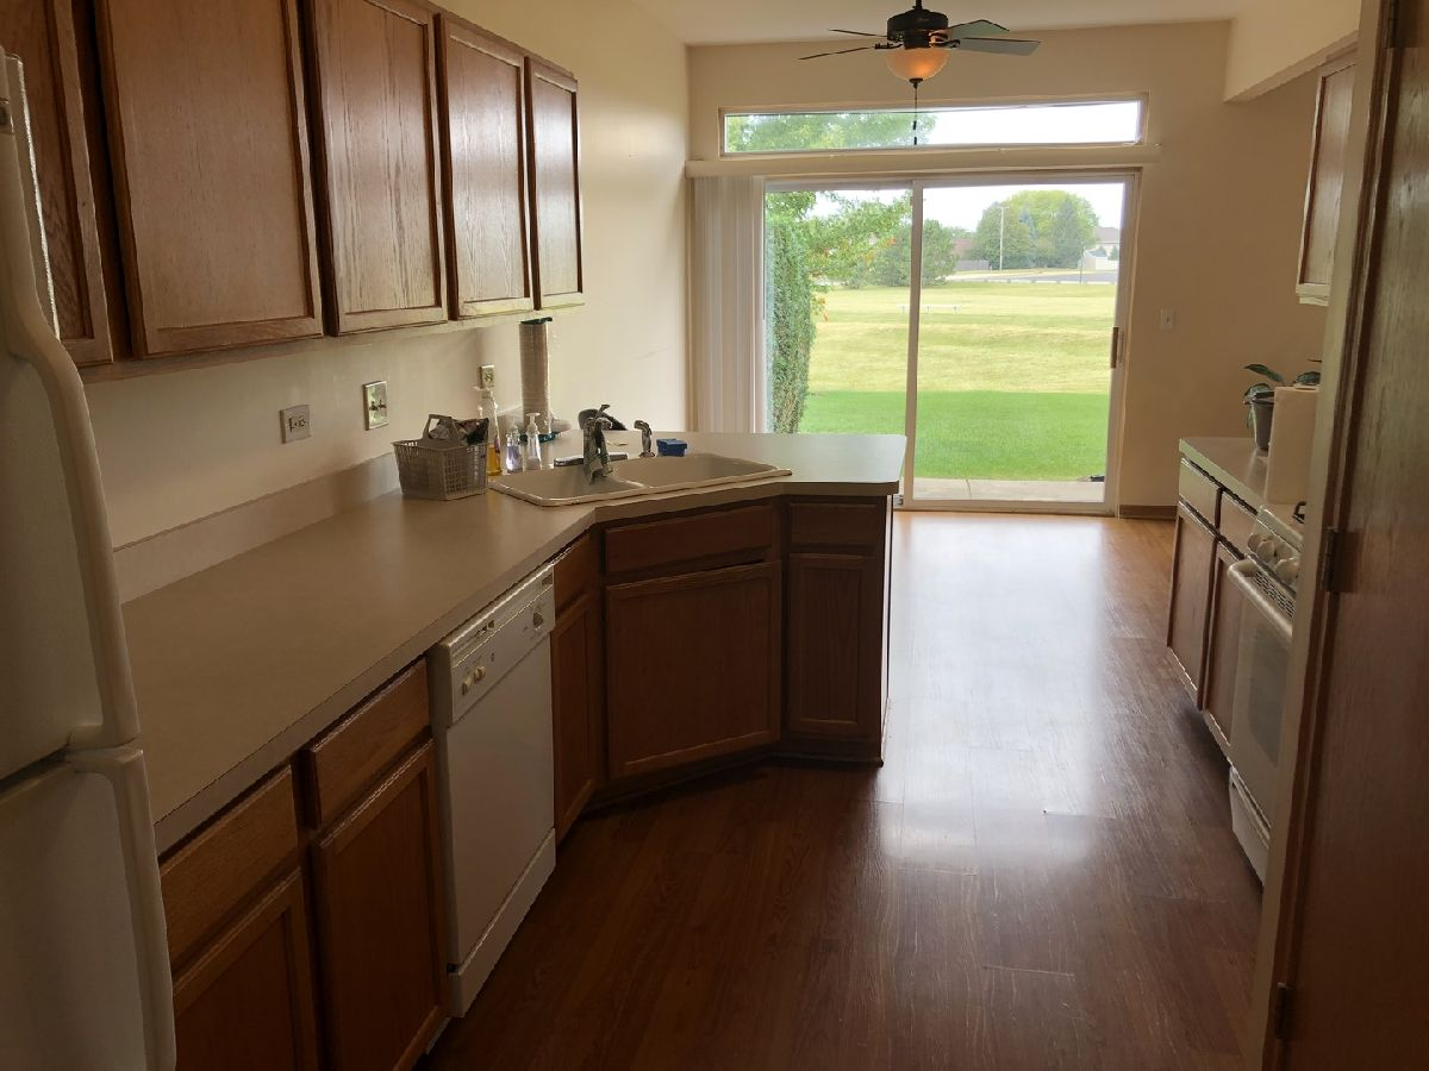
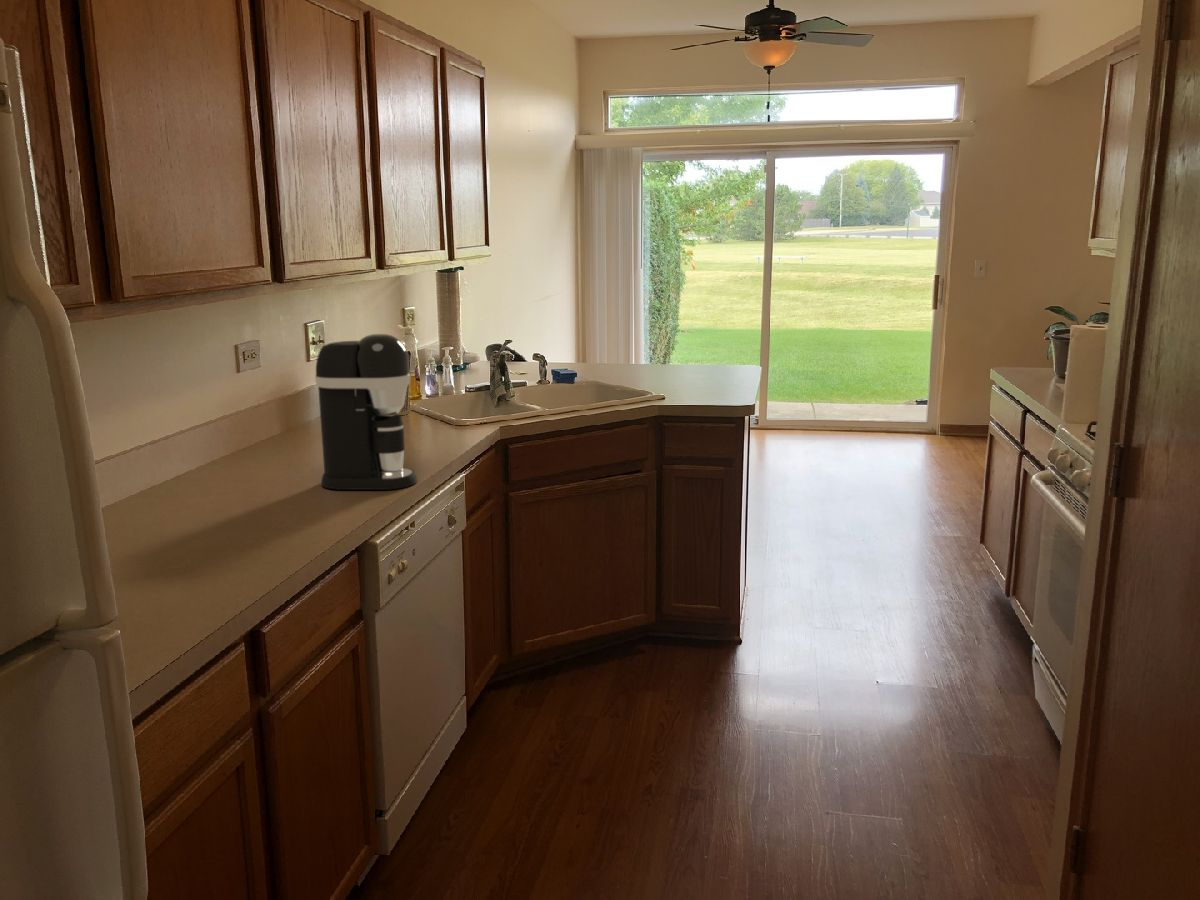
+ coffee maker (365, 409)
